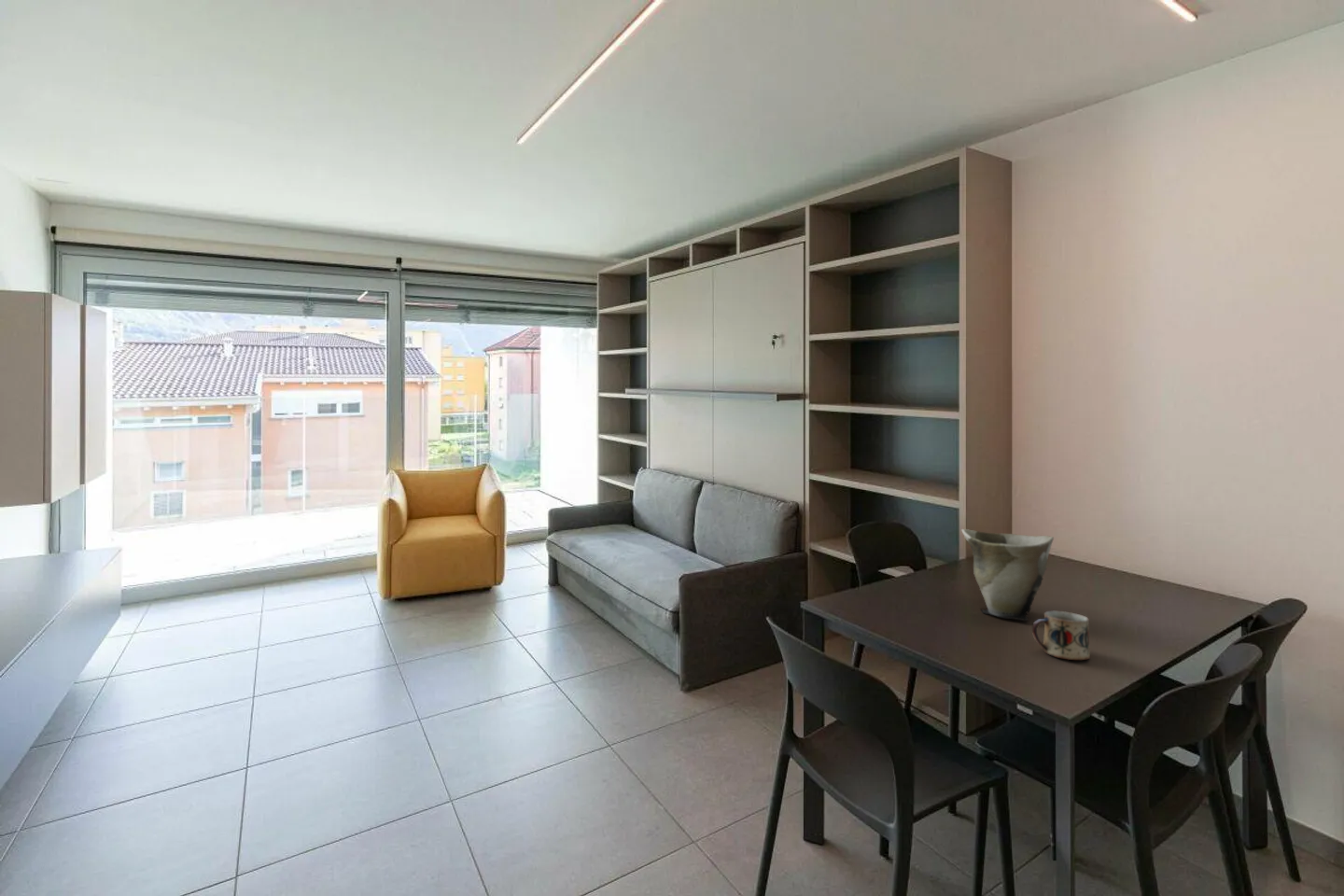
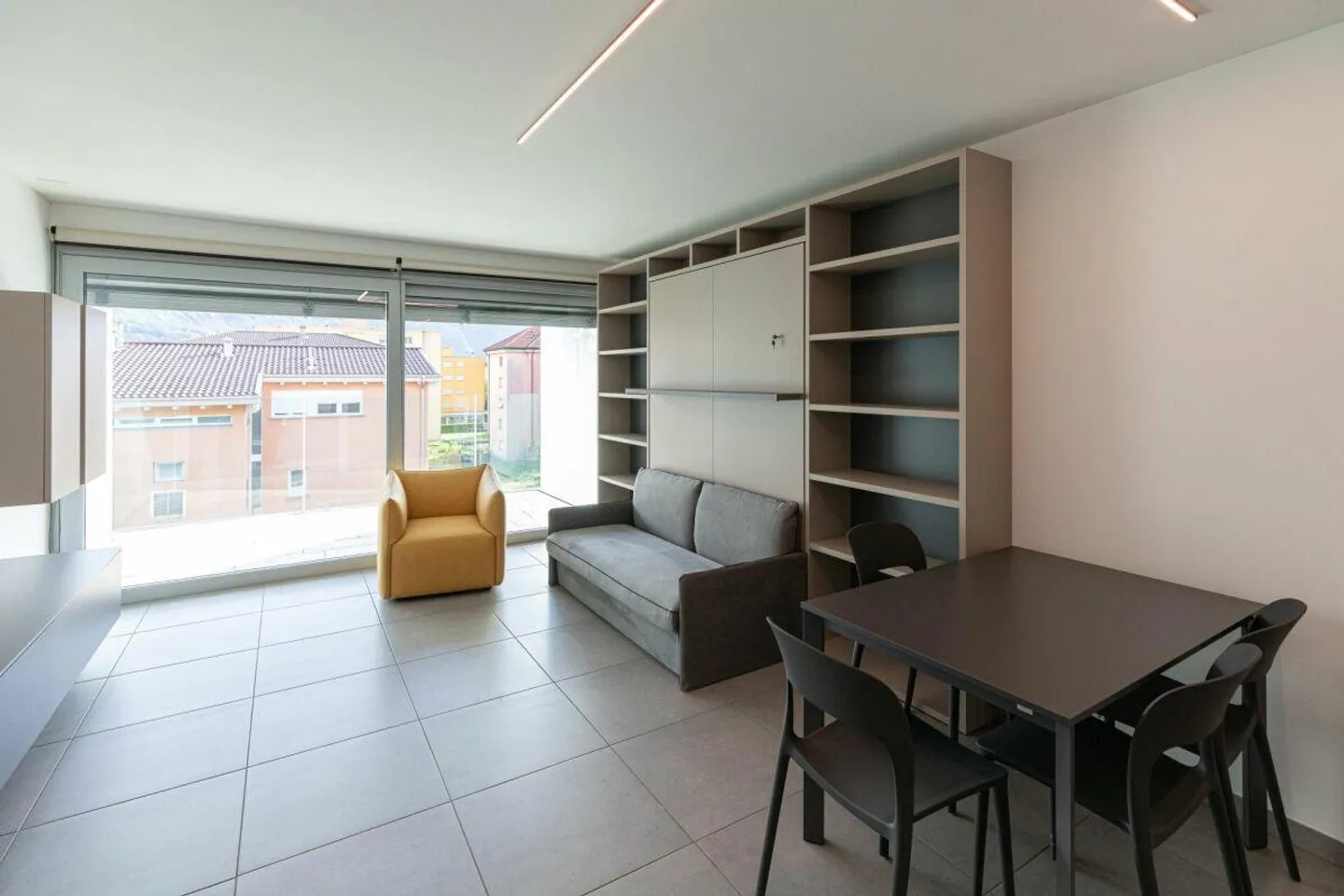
- vase (1008, 572)
- mug (1063, 634)
